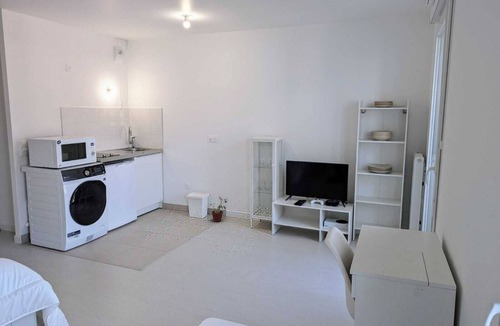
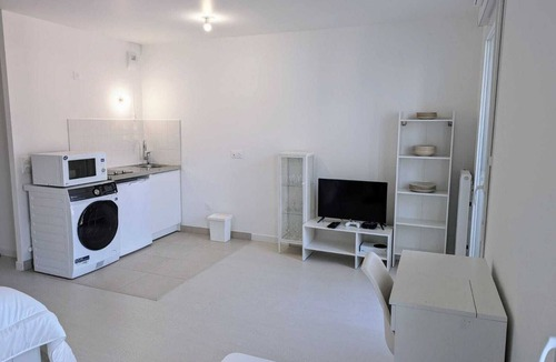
- potted plant (220, 207)
